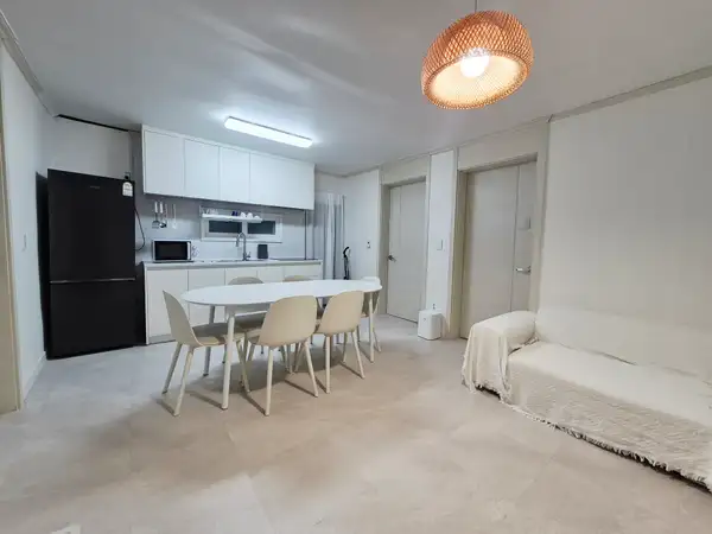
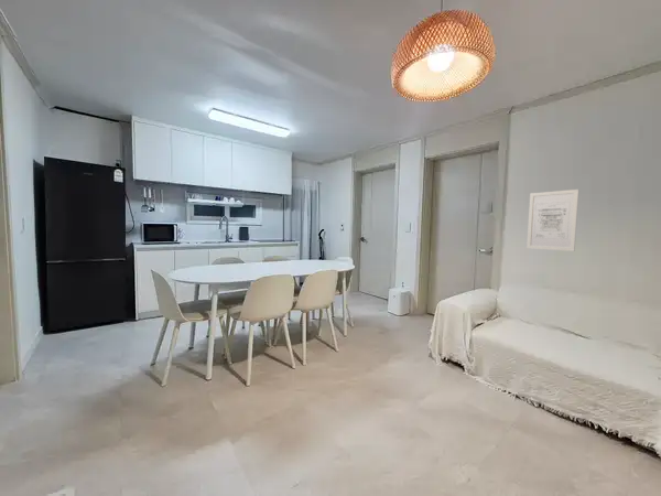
+ wall art (551, 220)
